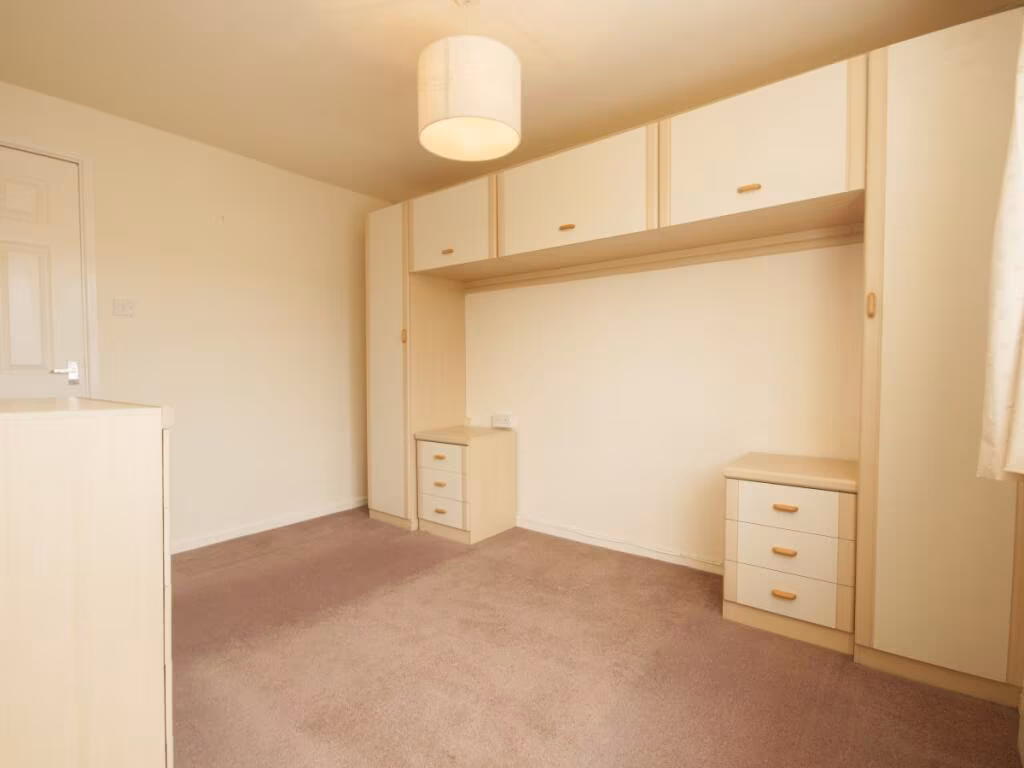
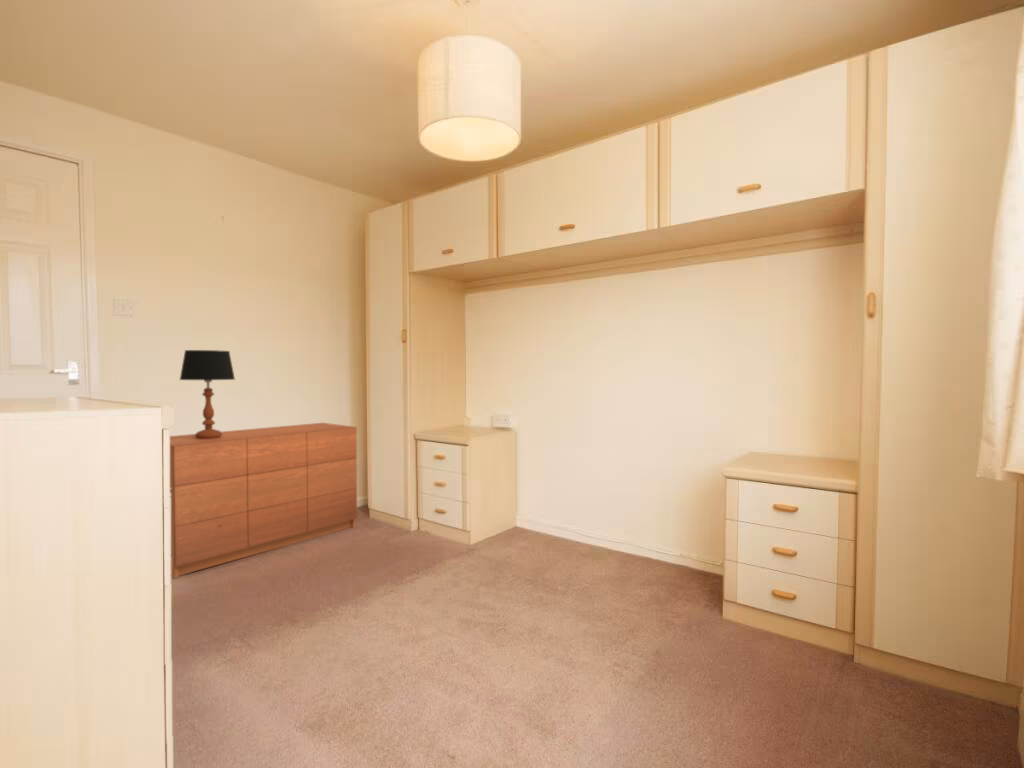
+ table lamp (208, 393)
+ dresser (262, 487)
